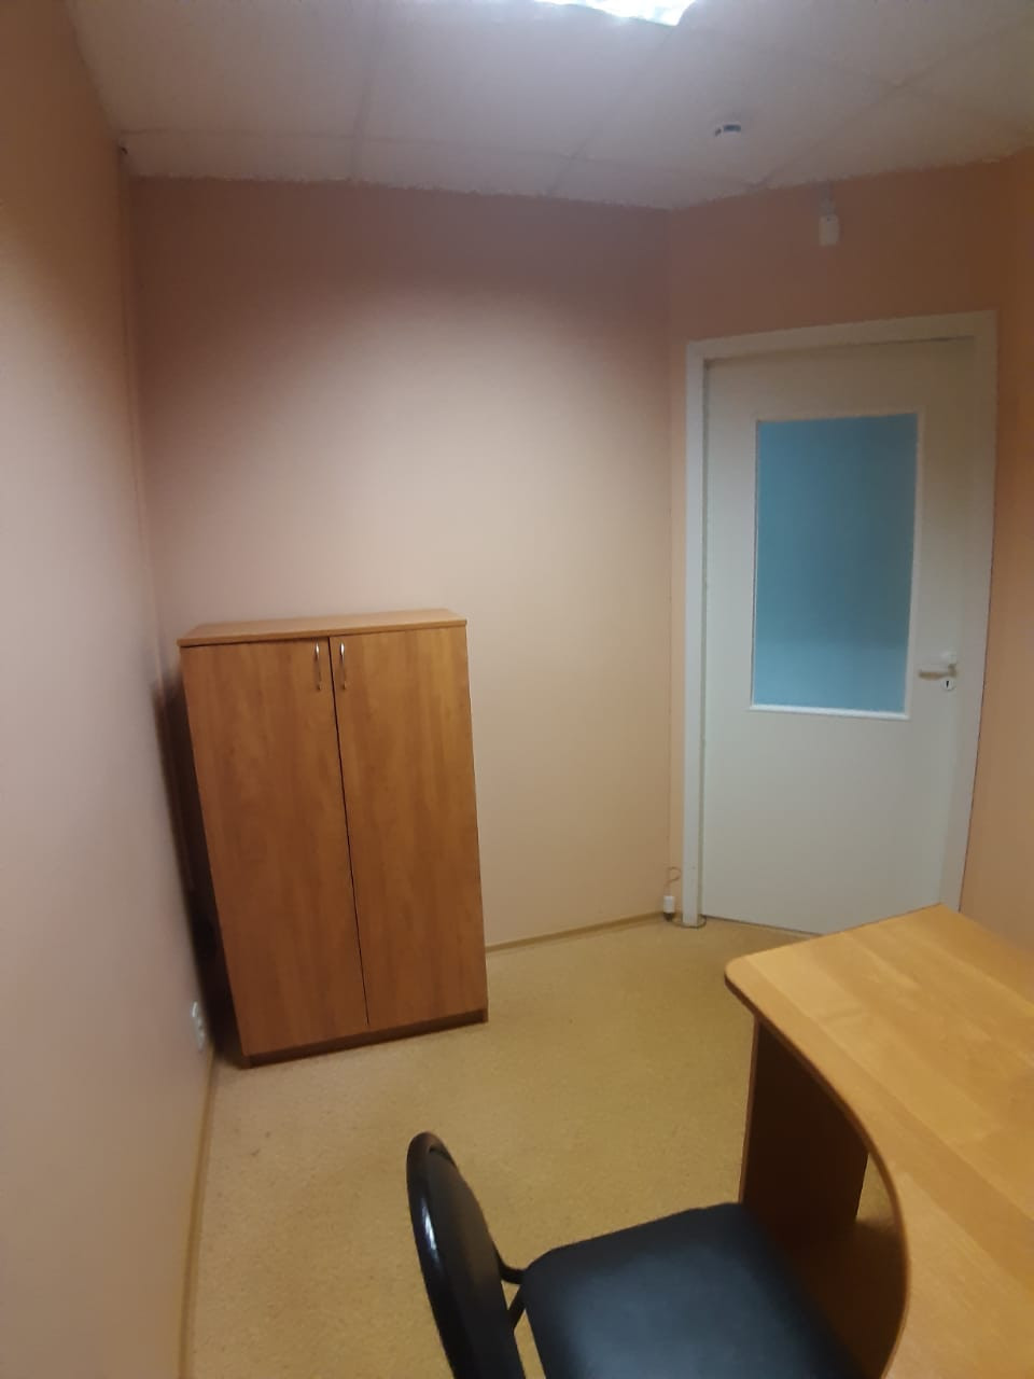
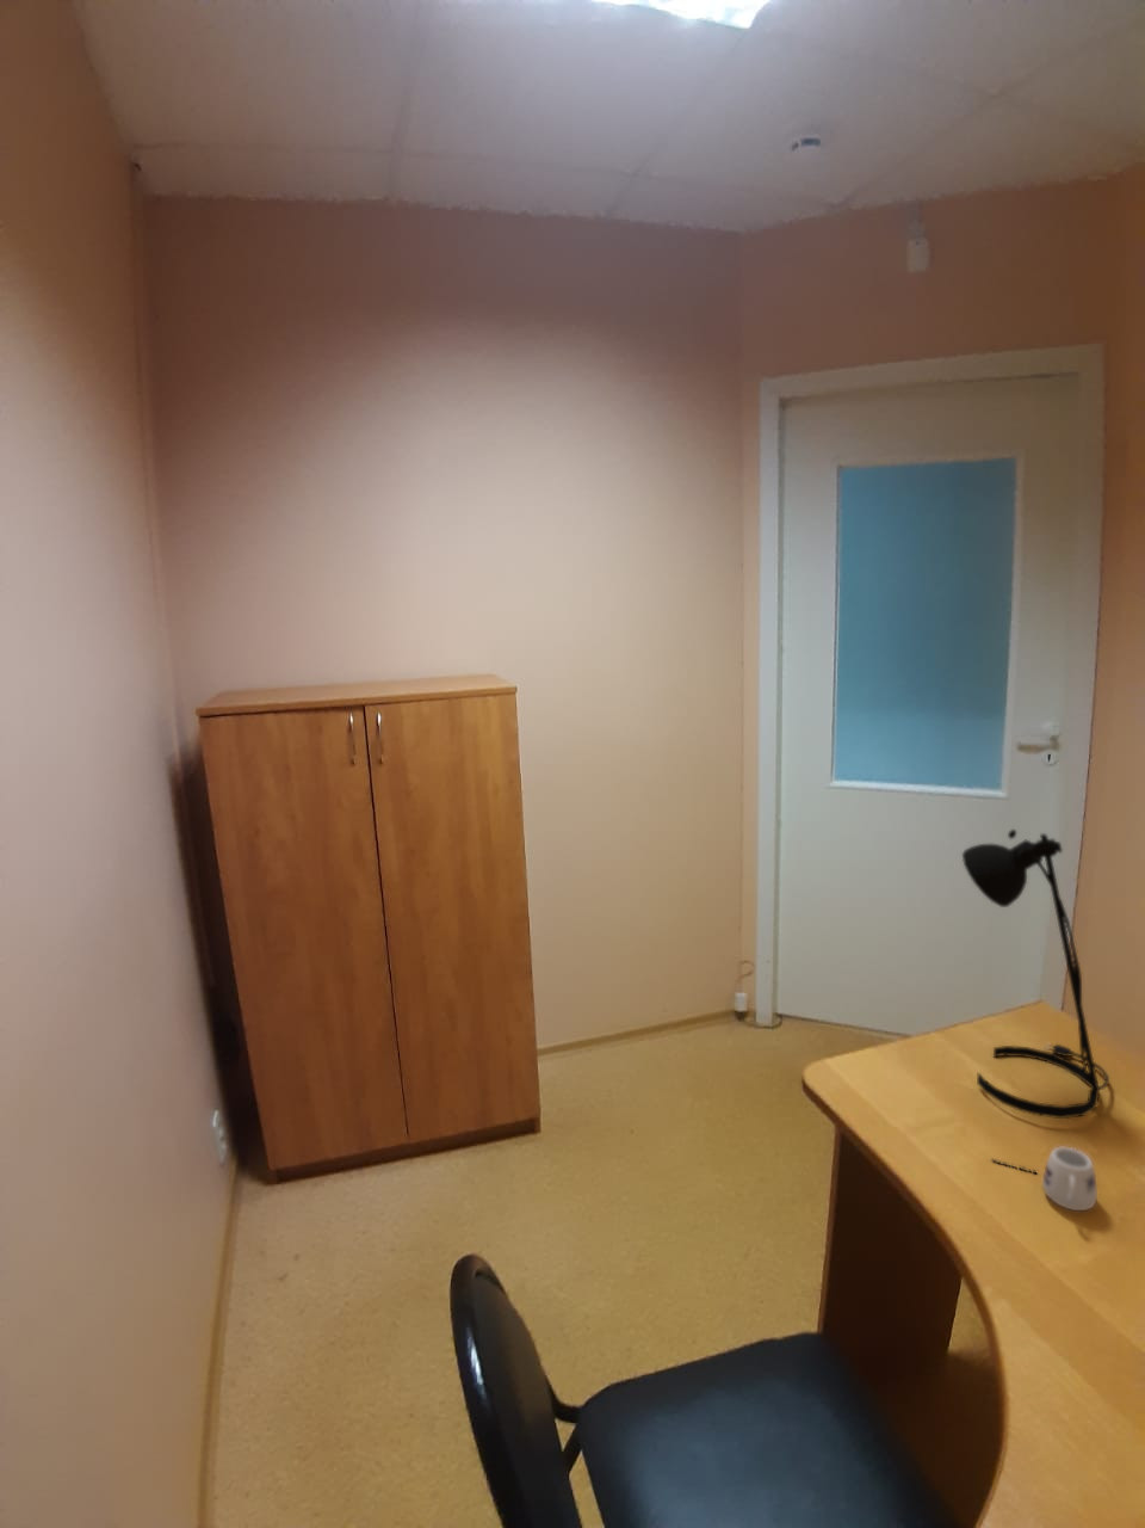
+ mug (1044, 1173)
+ desk lamp (1064, 953)
